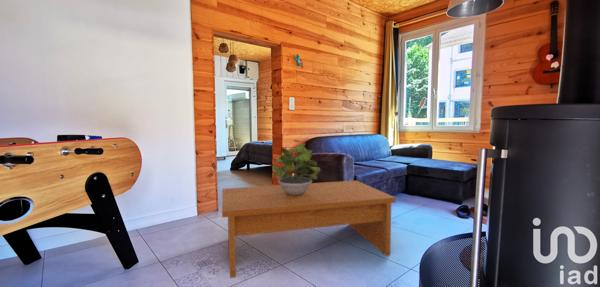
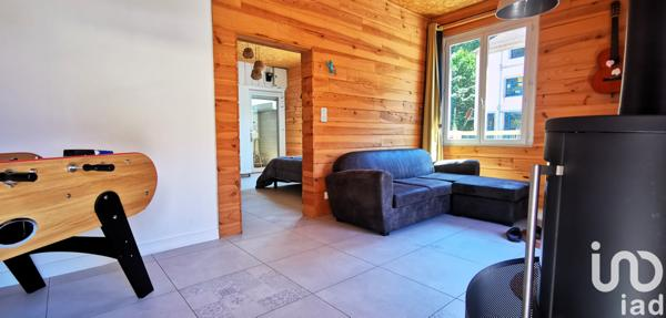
- potted plant (295, 167)
- coffee table (303, 219)
